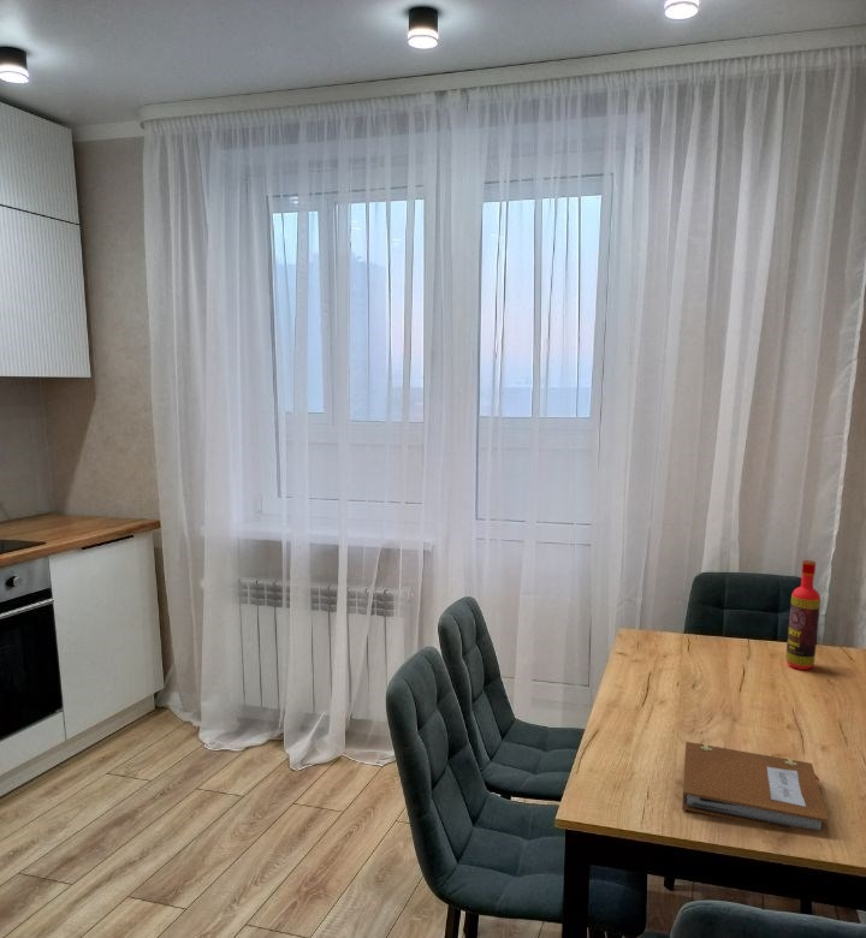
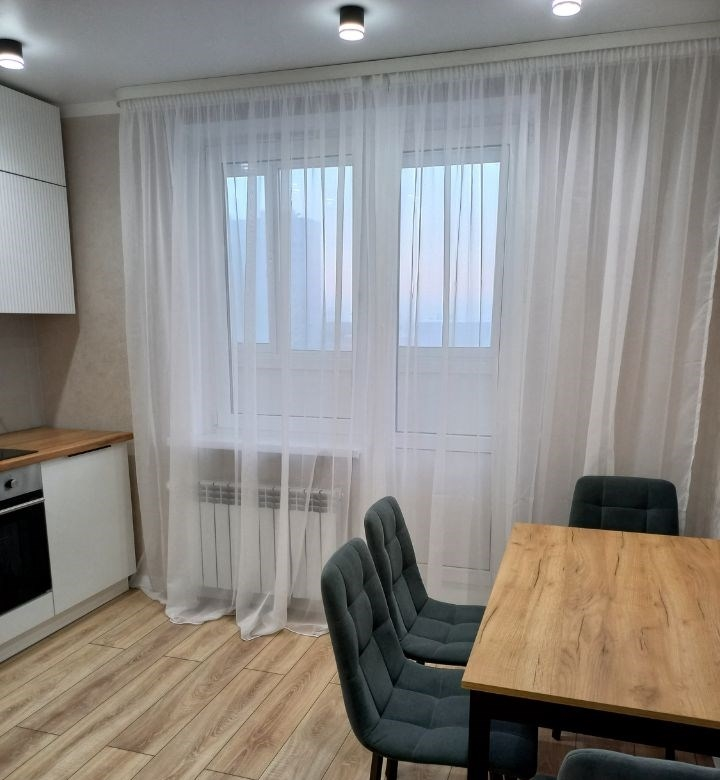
- bottle (803, 613)
- notebook (753, 784)
